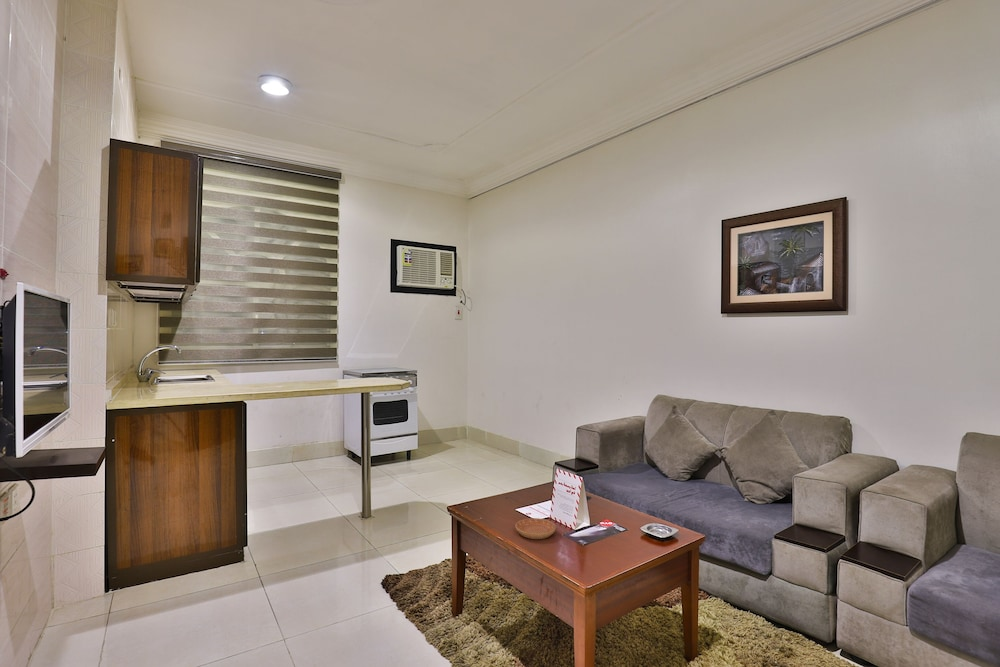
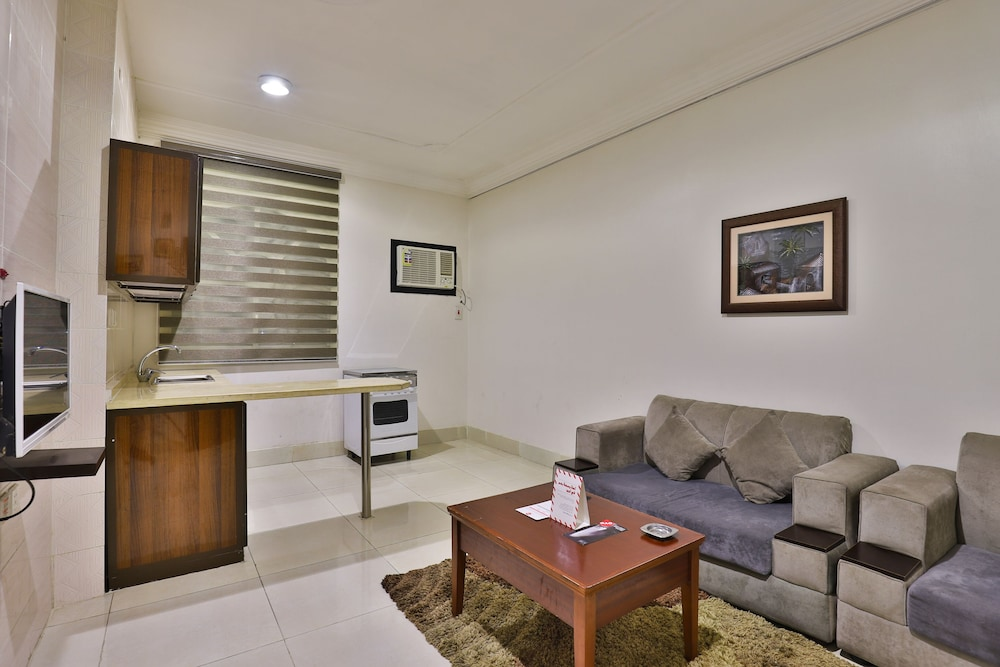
- saucer (535, 529)
